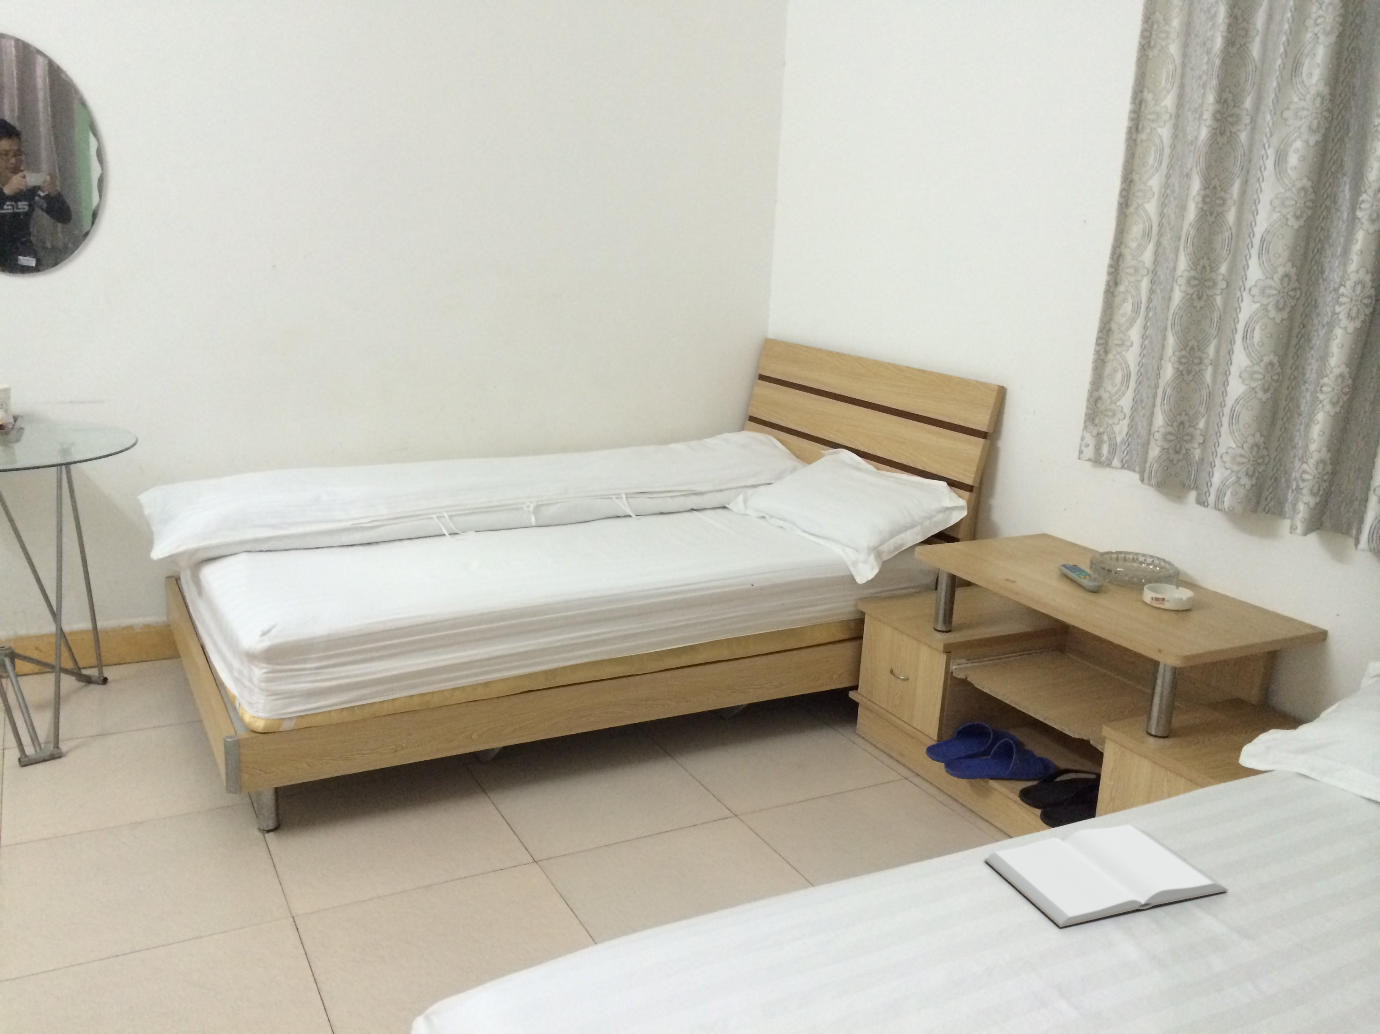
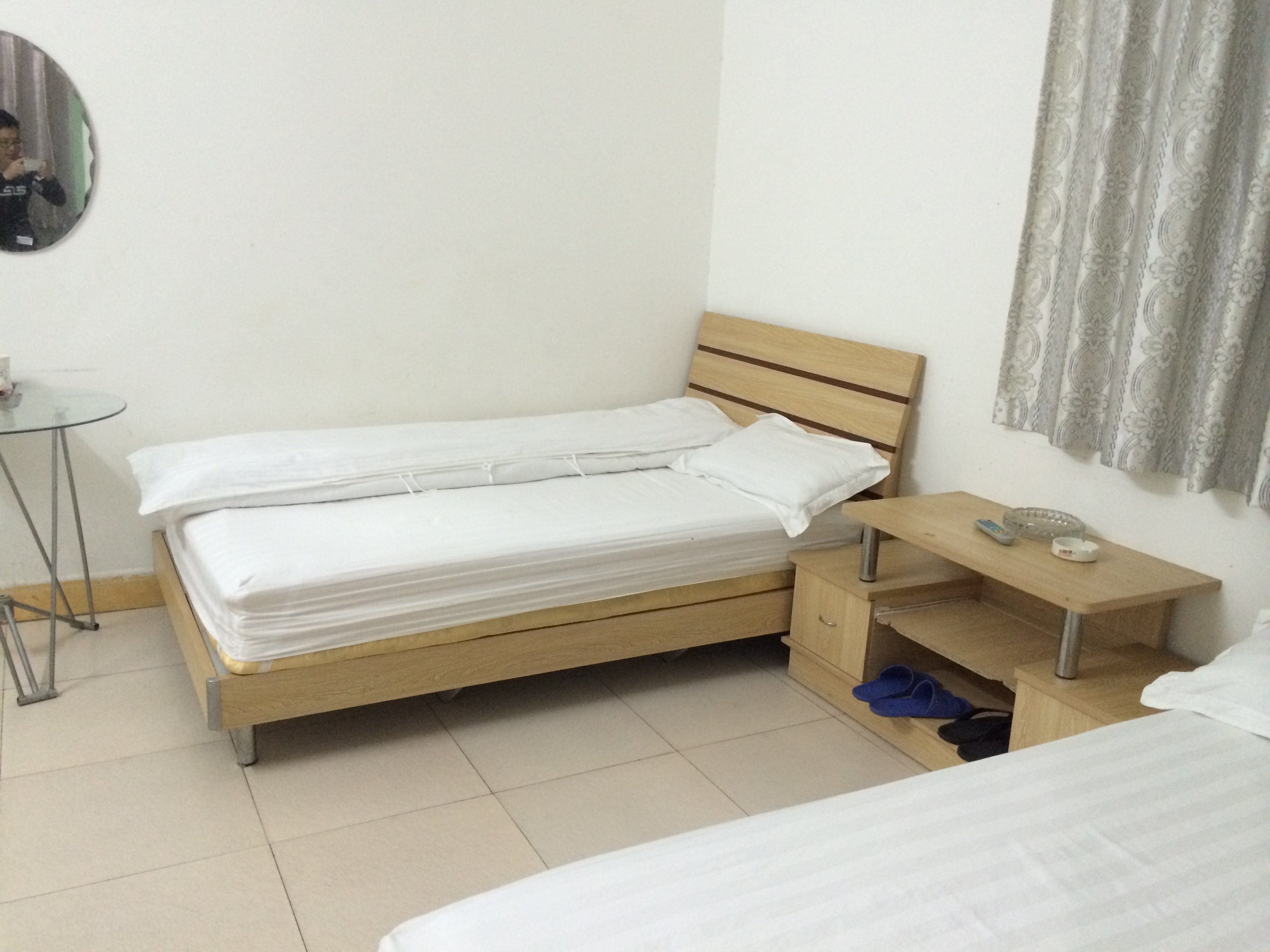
- book (1105, 869)
